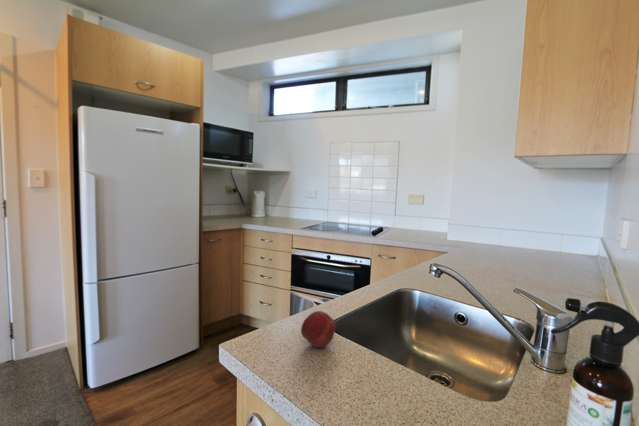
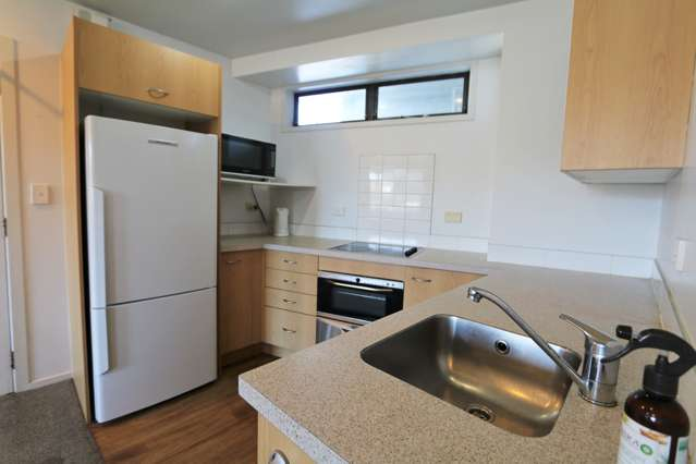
- apple (318, 328)
